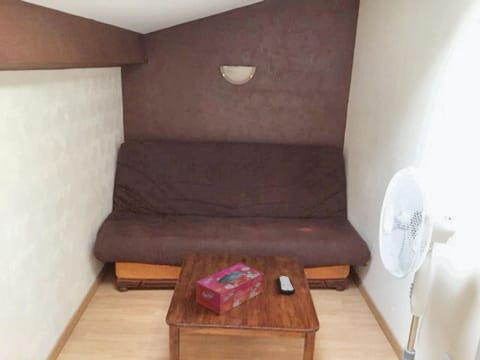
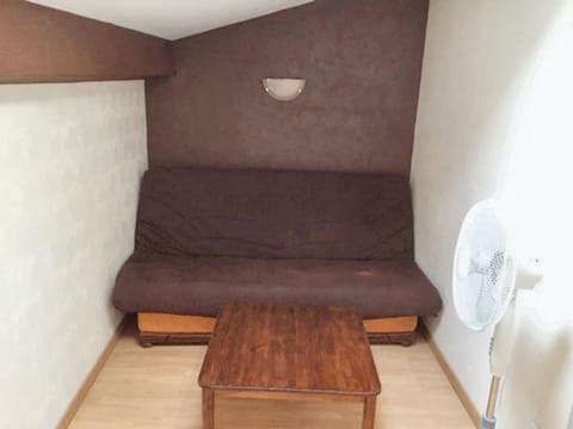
- tissue box (230, 287)
- remote control (285, 284)
